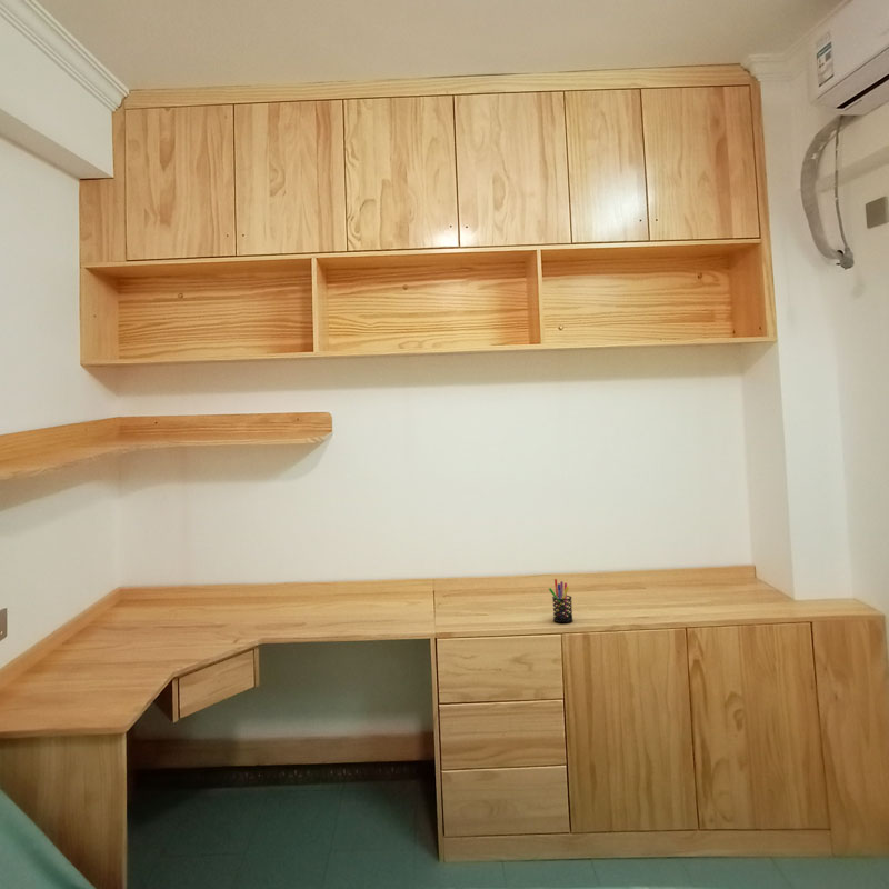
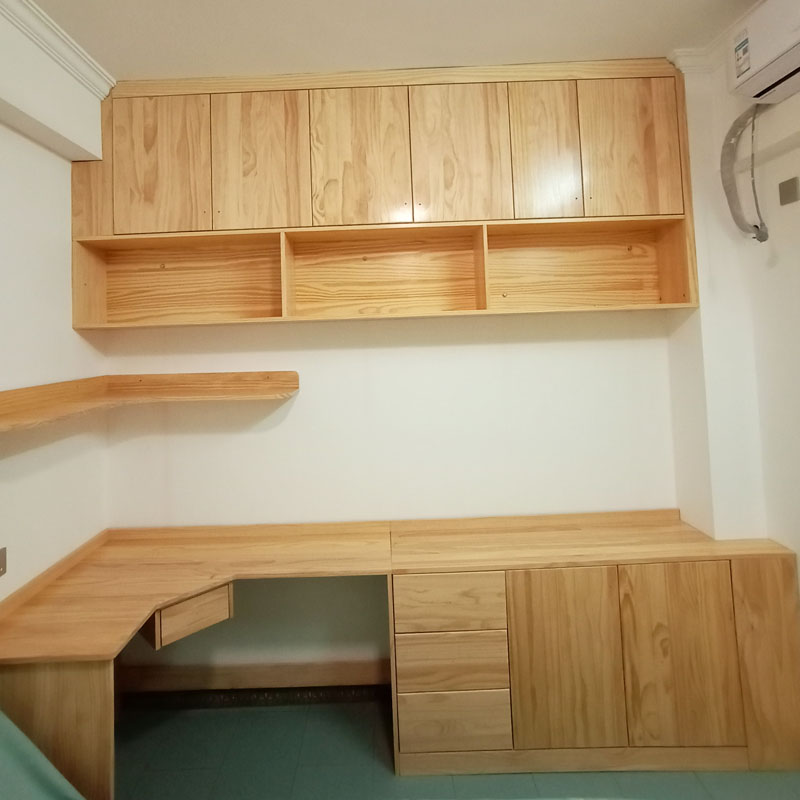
- pen holder (559, 600)
